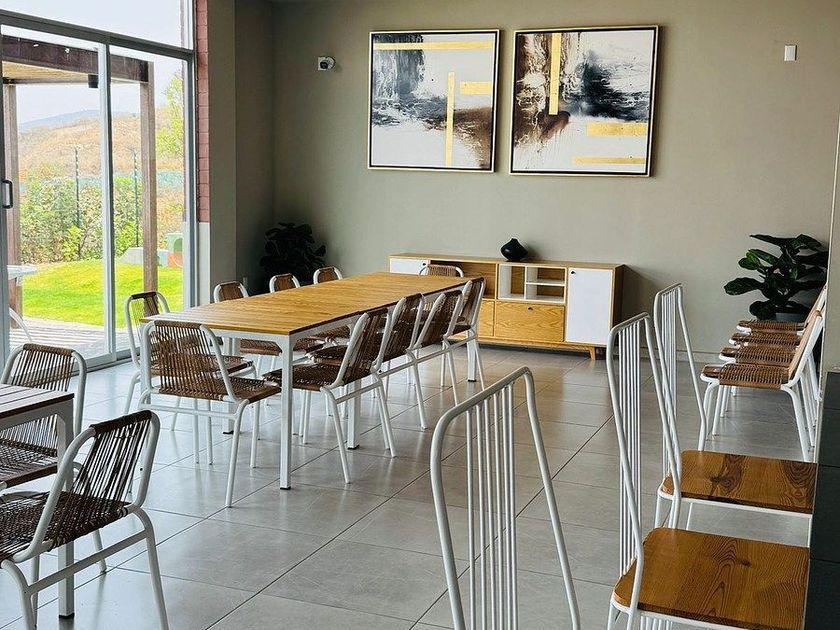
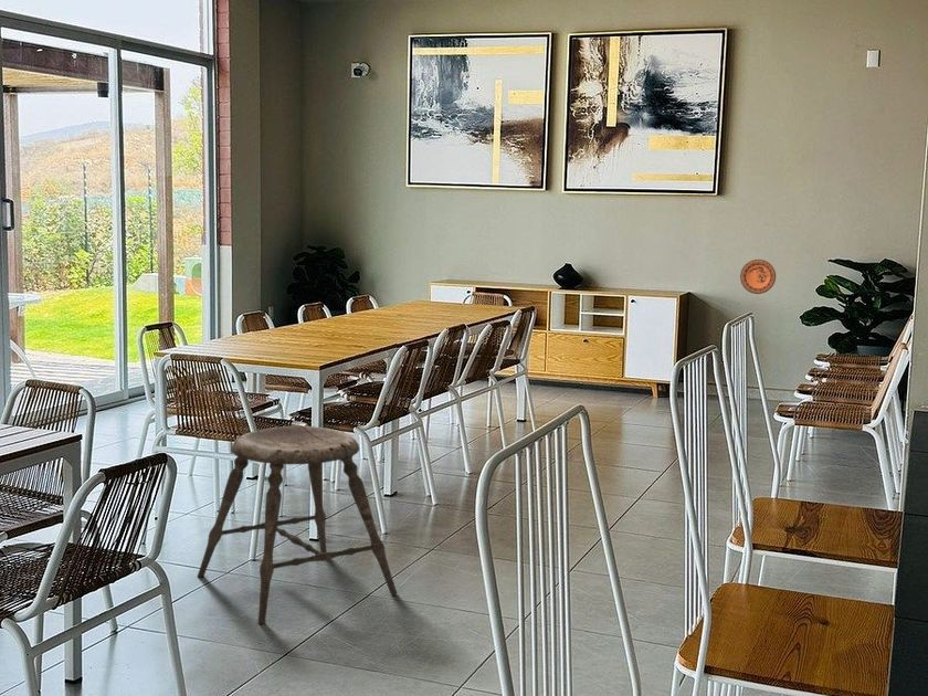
+ stool (295, 517)
+ decorative plate (758, 276)
